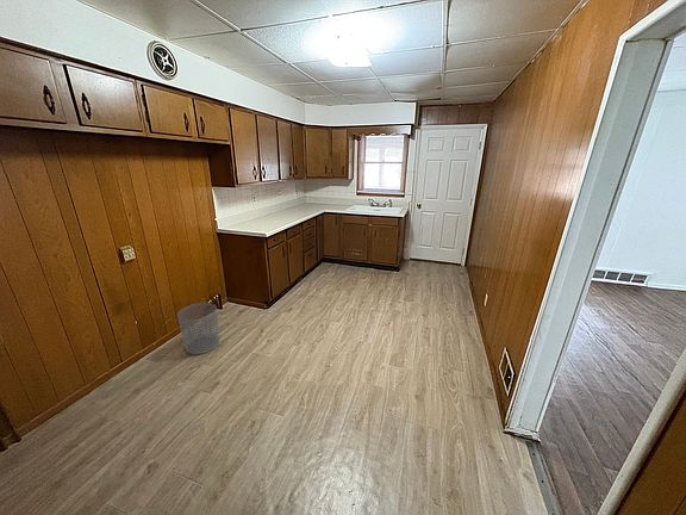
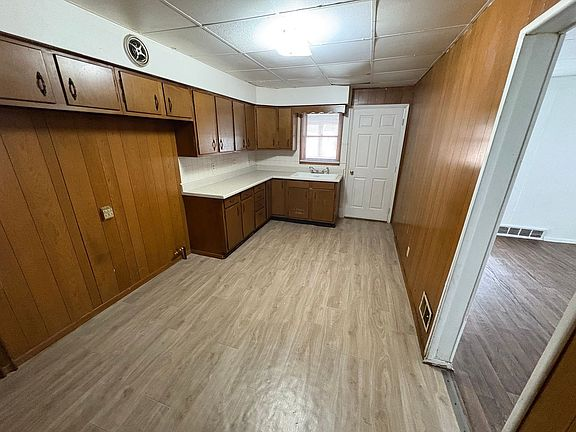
- waste bin (200, 328)
